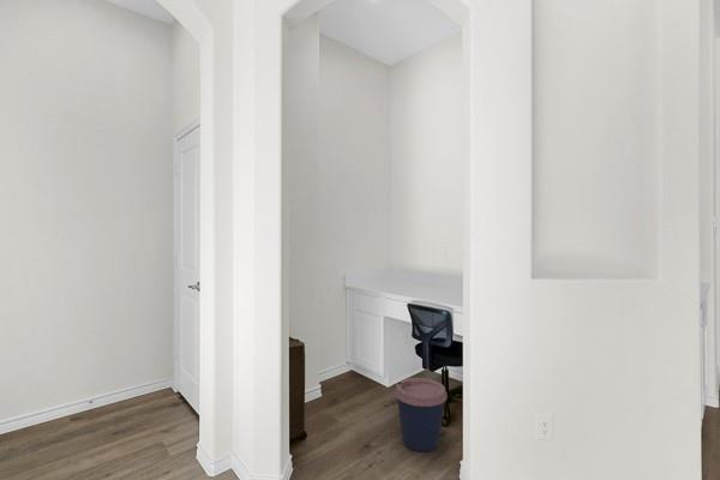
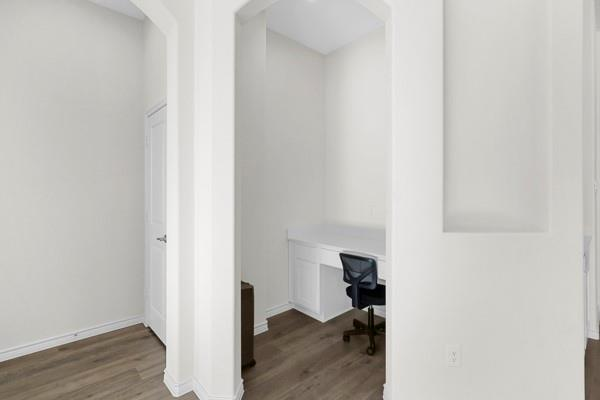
- coffee cup (420, 414)
